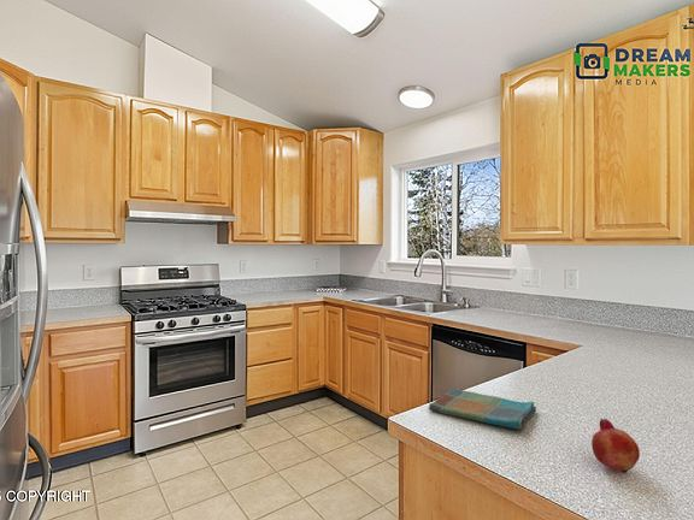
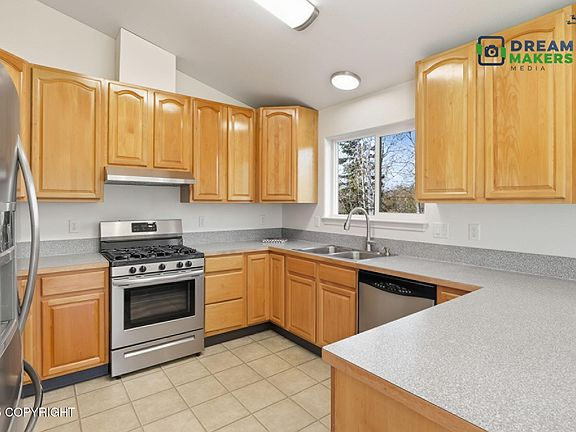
- dish towel (482, 406)
- fruit (614, 445)
